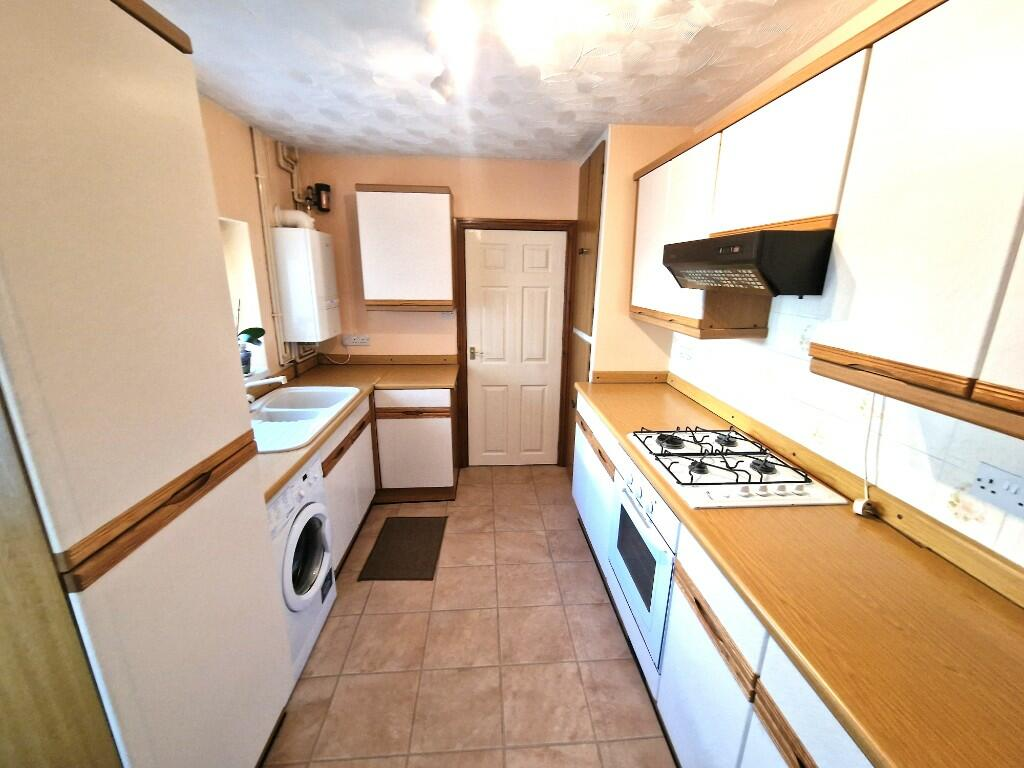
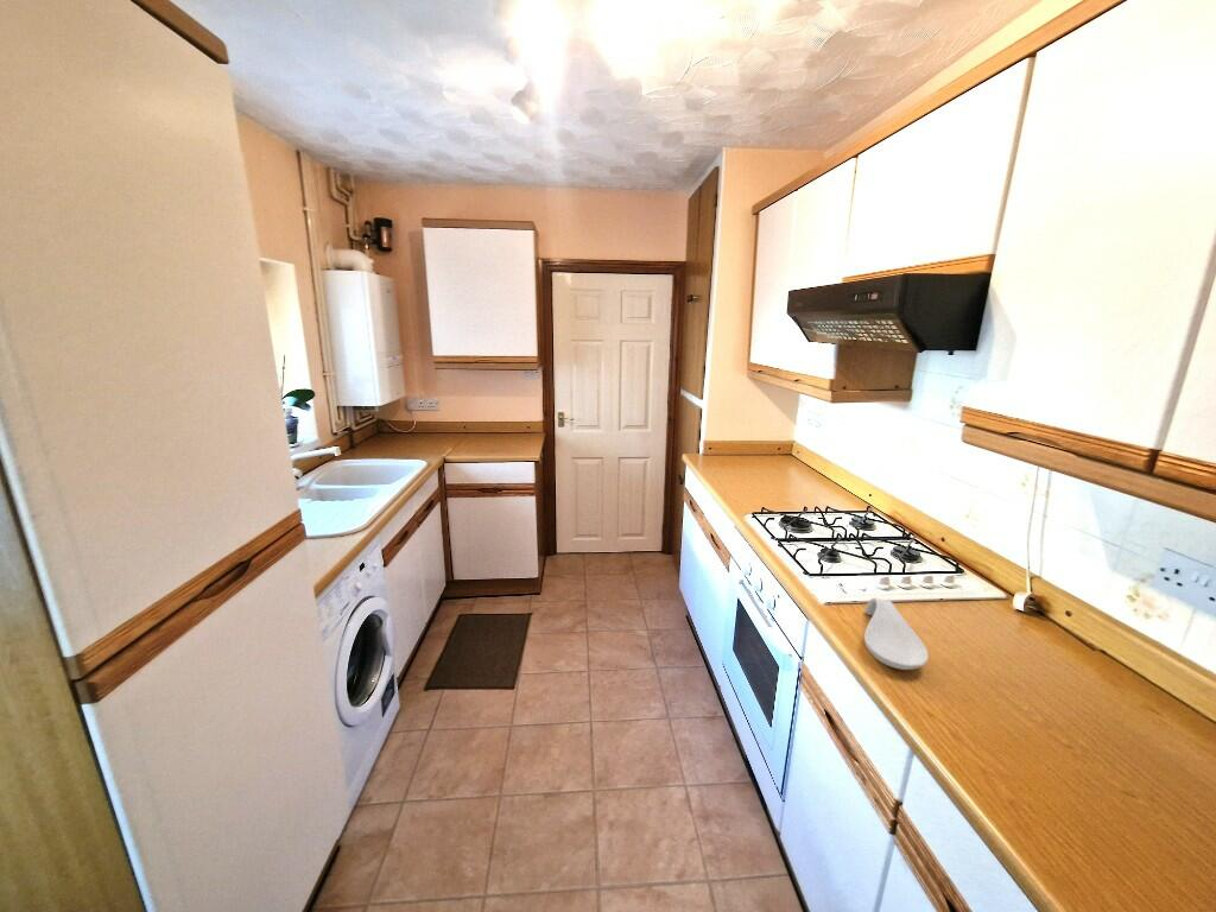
+ spoon rest (887, 628)
